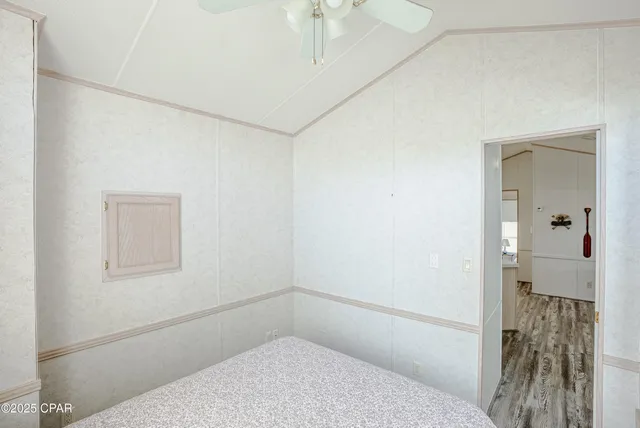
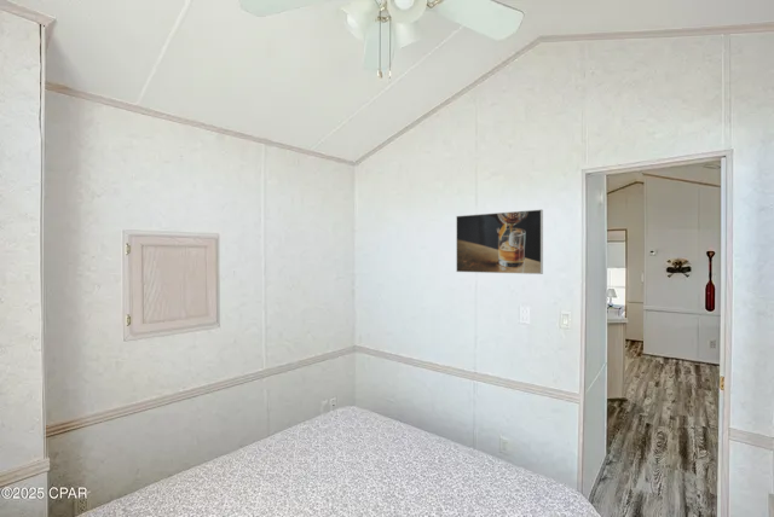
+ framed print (496, 243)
